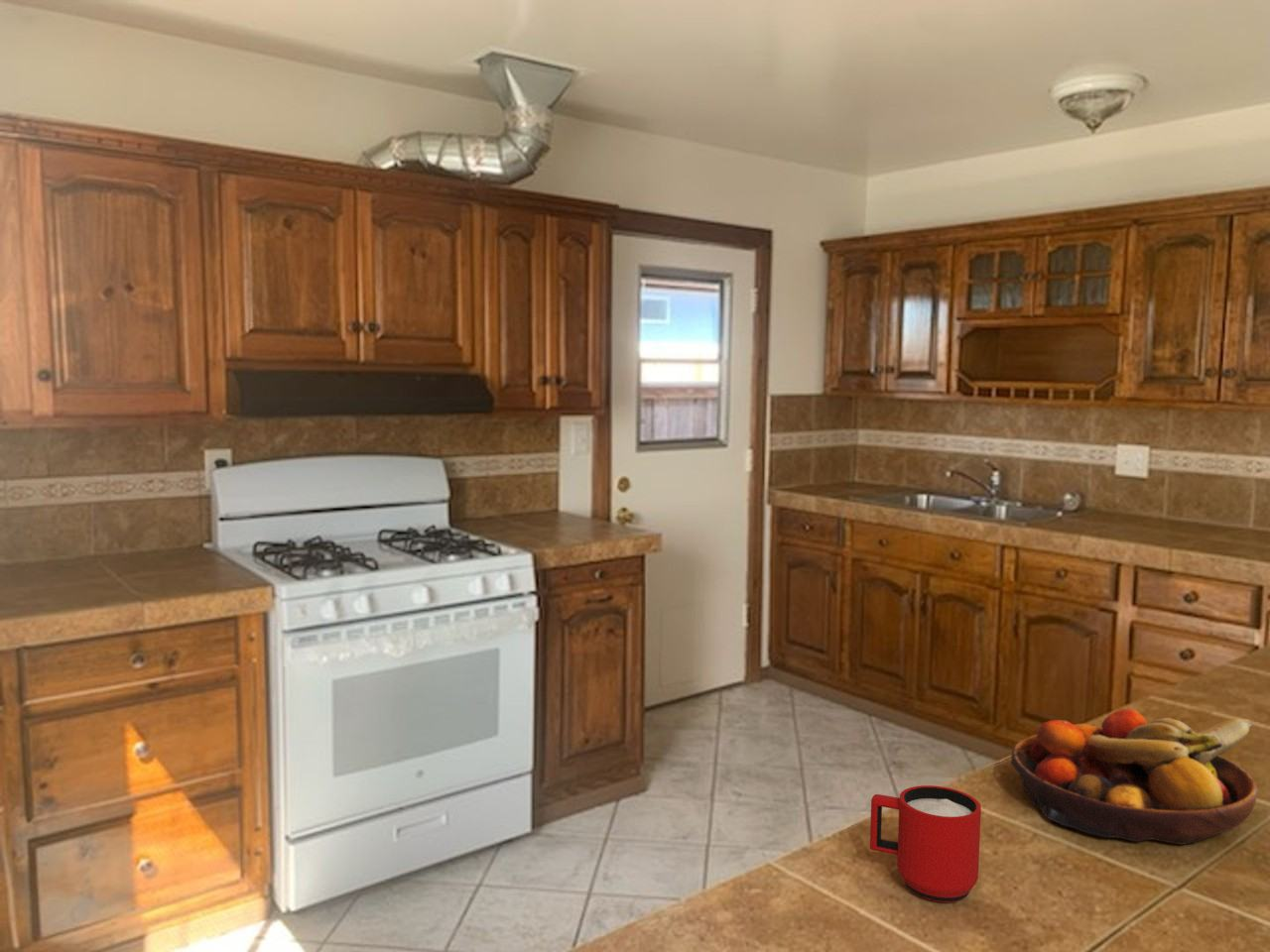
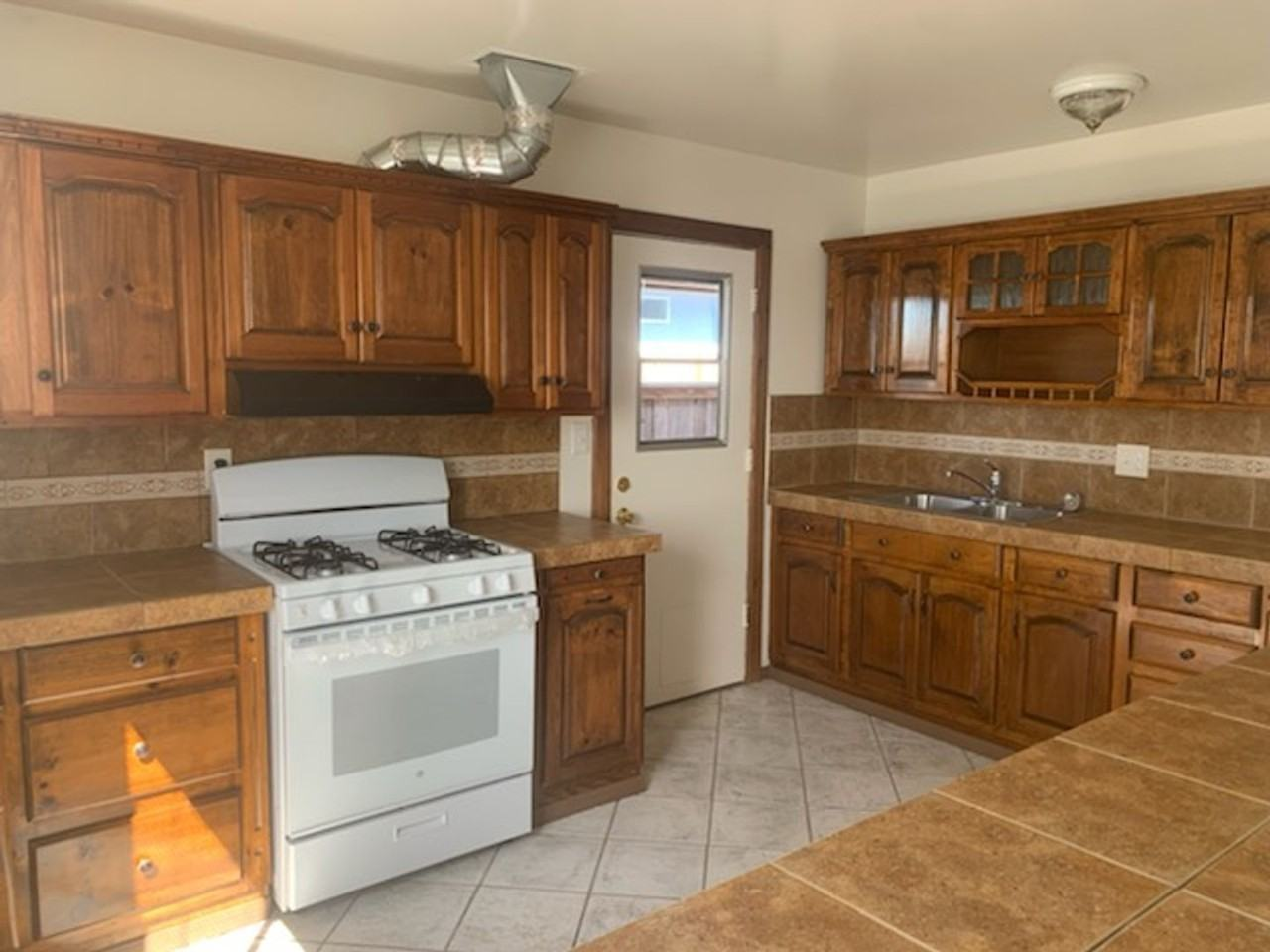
- mug (924, 841)
- fruit bowl (1130, 757)
